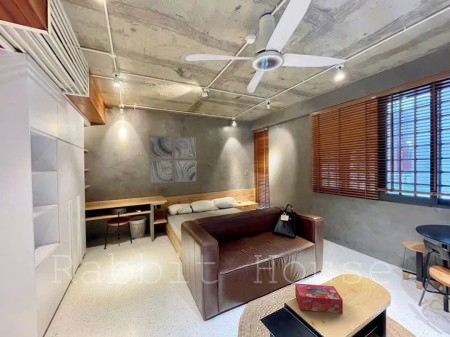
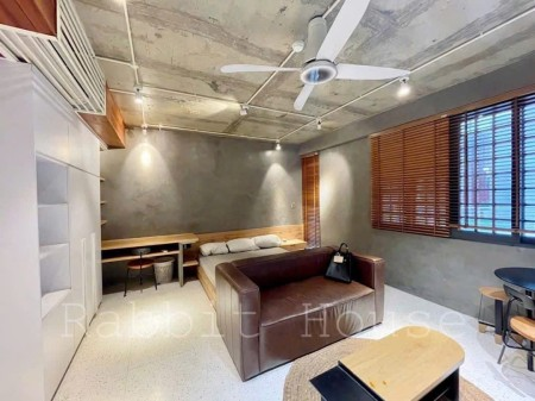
- tissue box (317, 297)
- wall art (174, 158)
